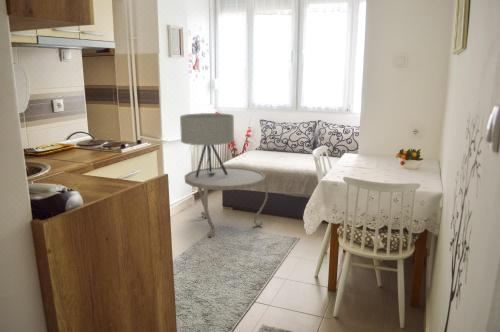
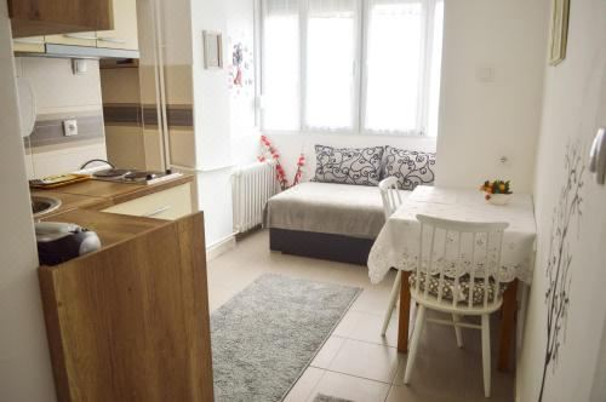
- table lamp (207, 145)
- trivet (225, 189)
